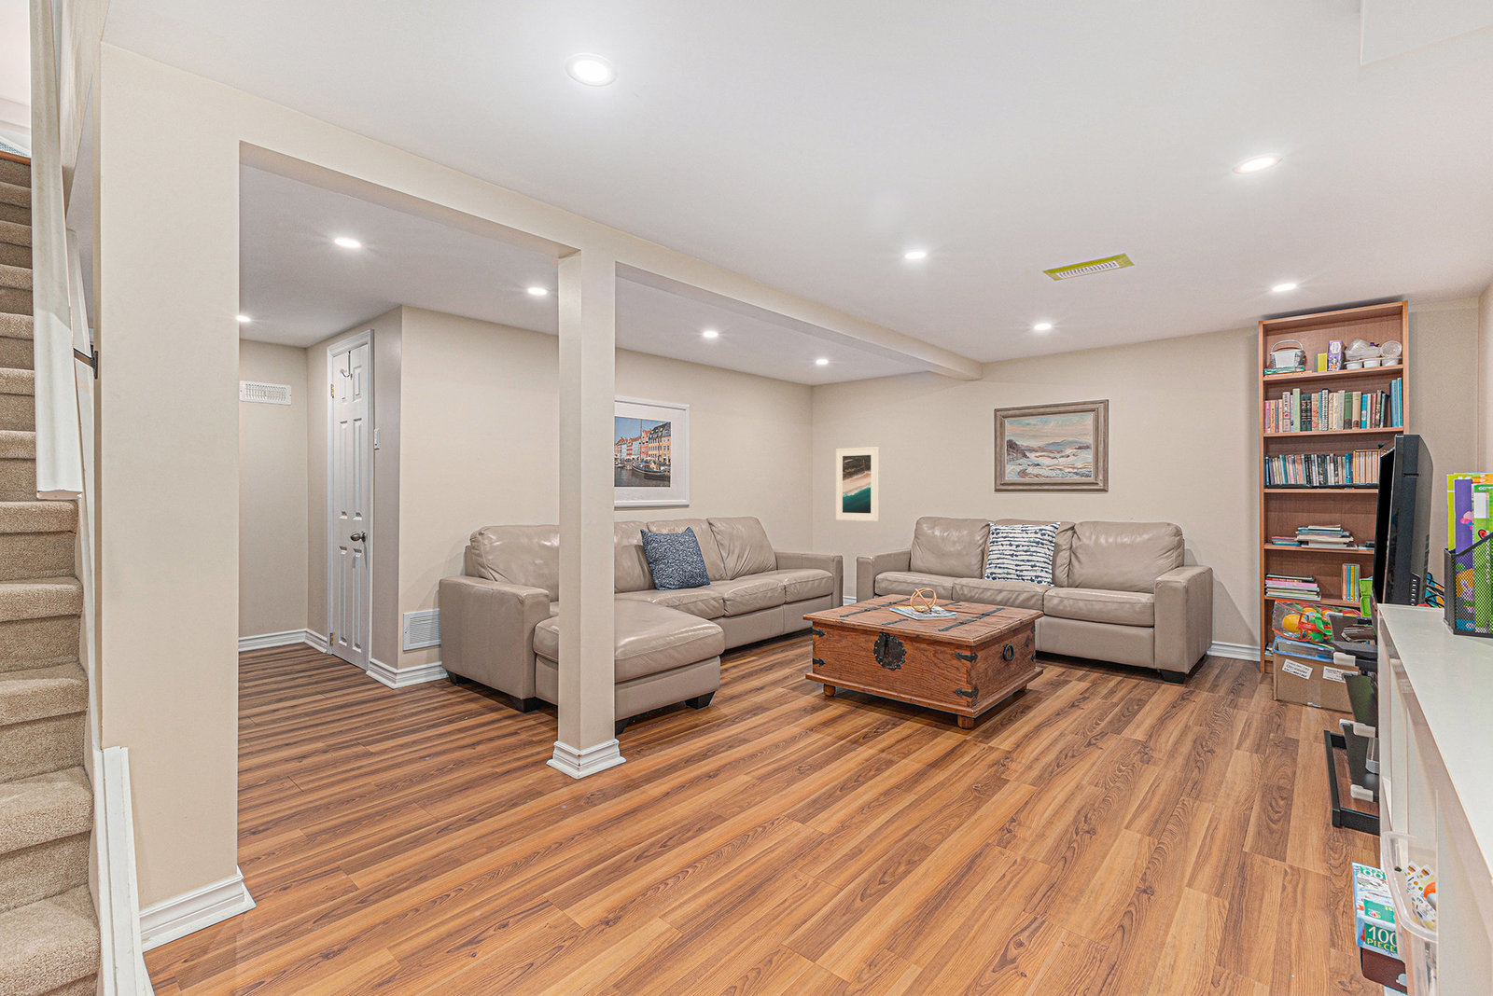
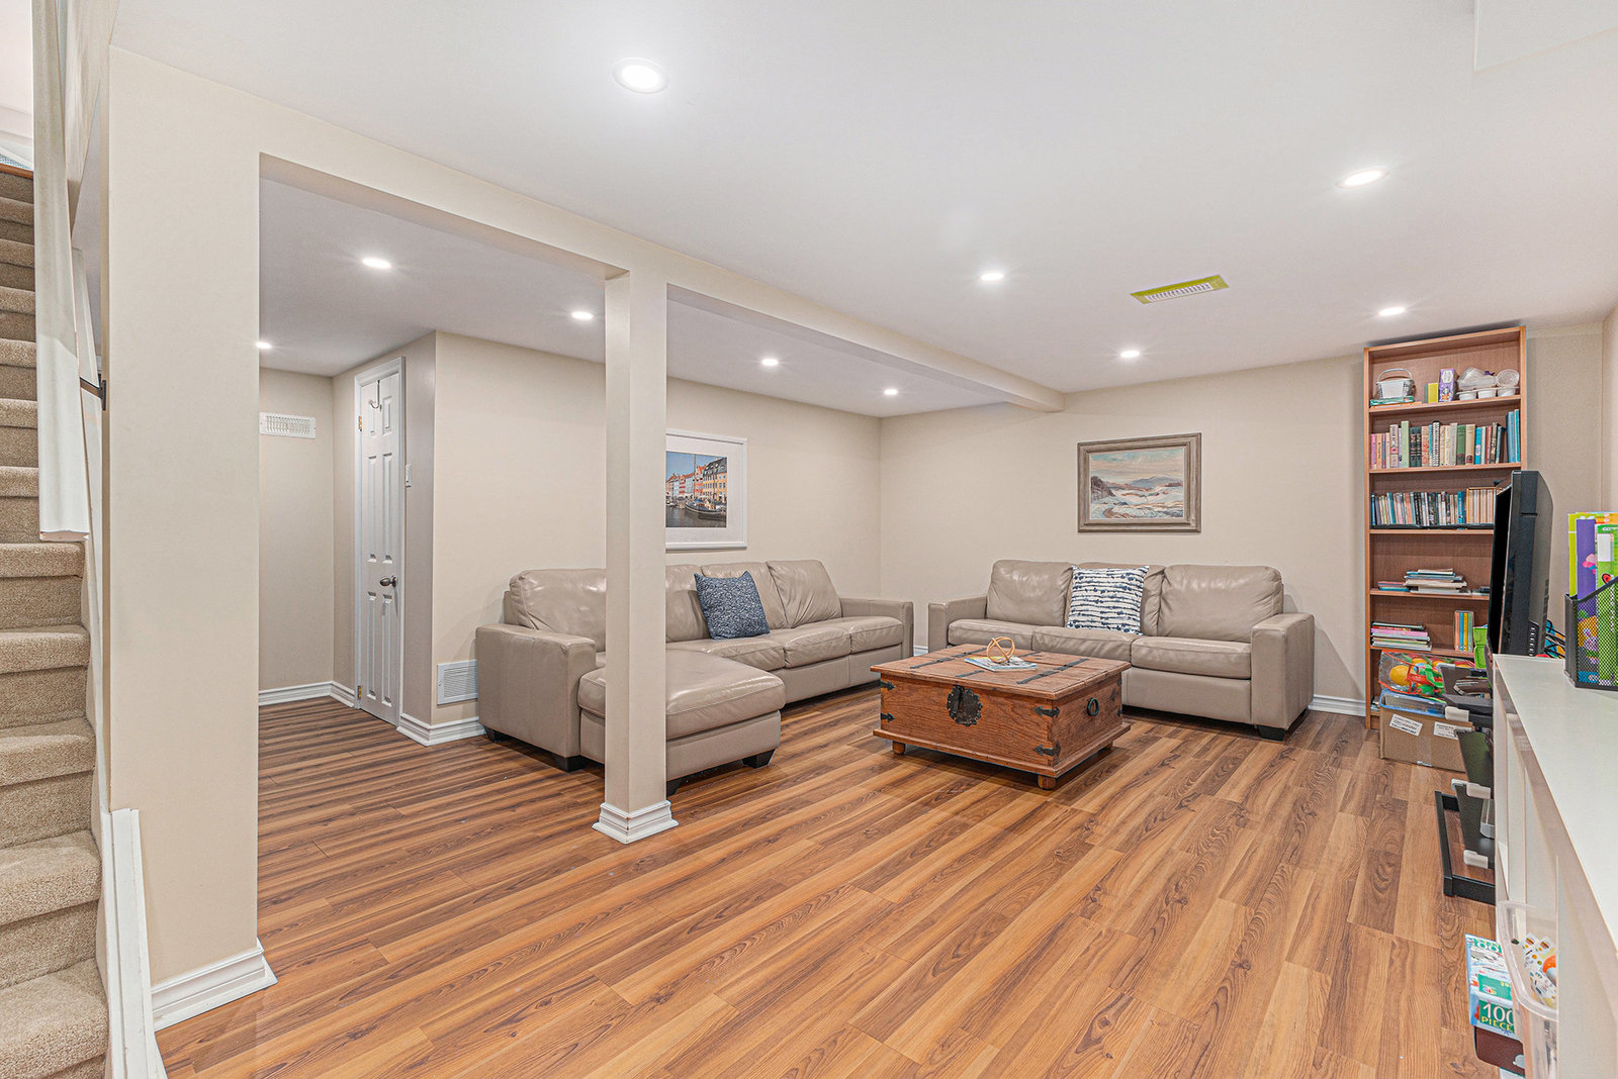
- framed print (857, 484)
